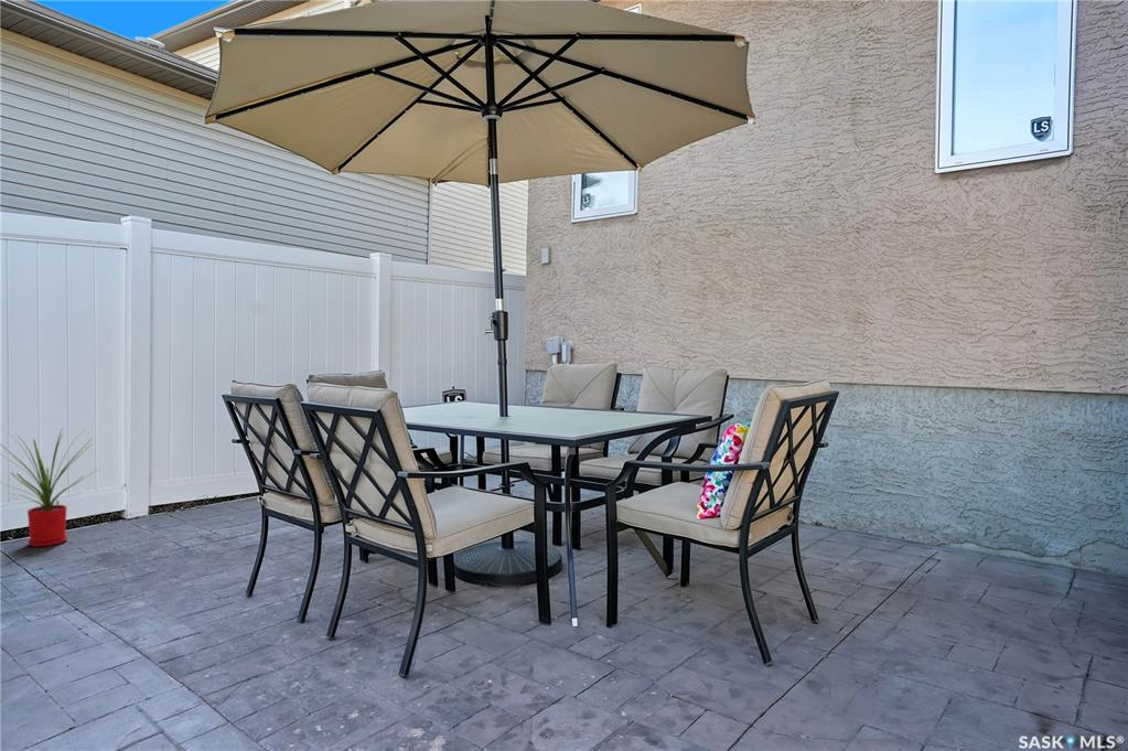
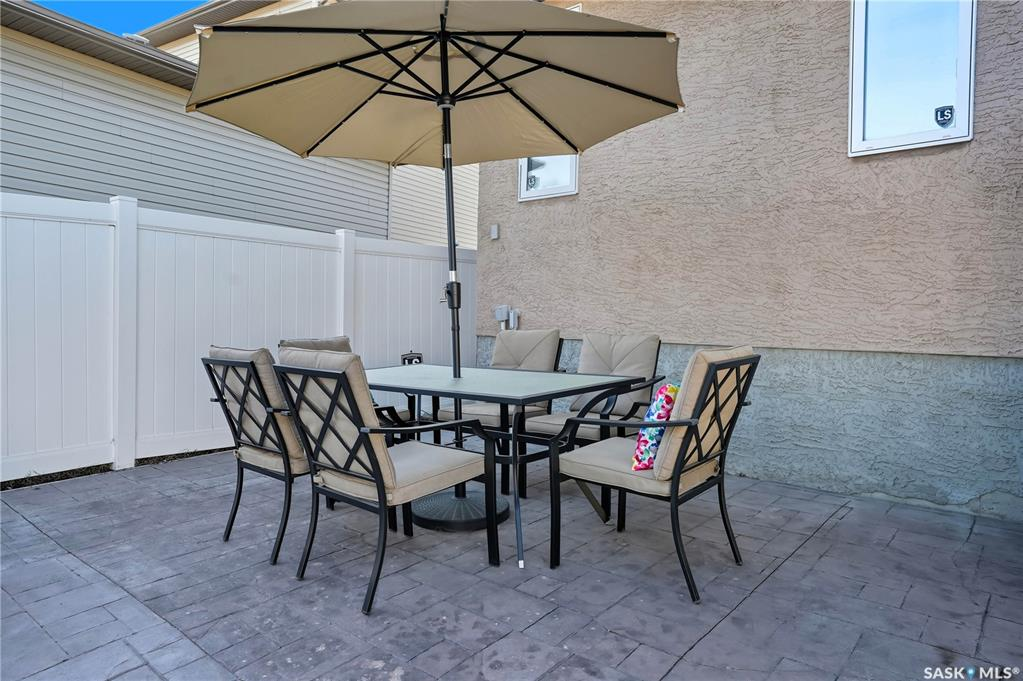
- house plant (46, 486)
